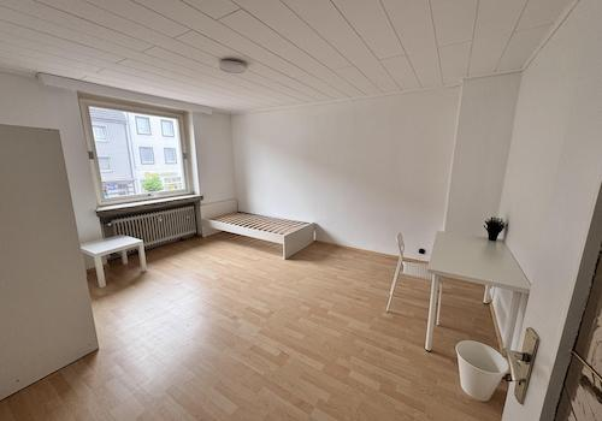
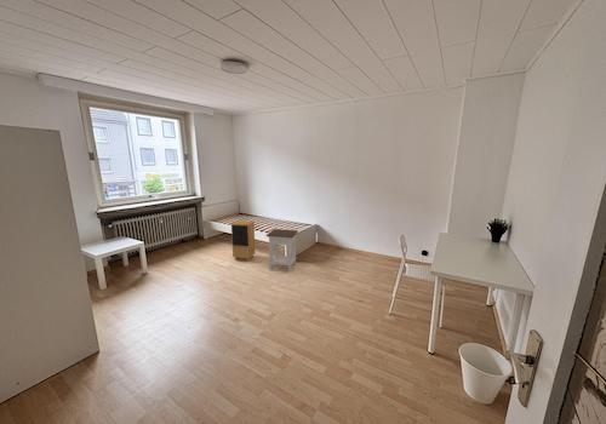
+ speaker (242, 240)
+ nightstand (278, 250)
